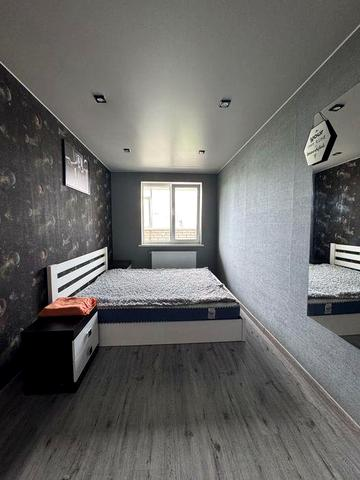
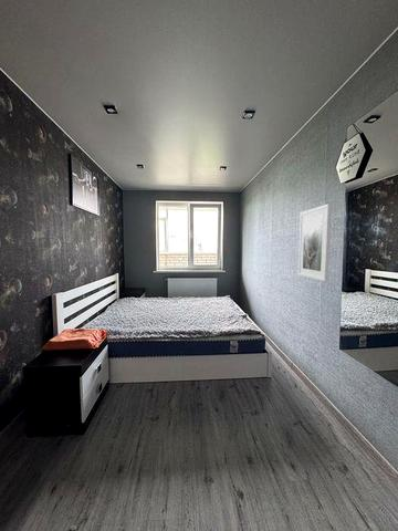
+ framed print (312, 243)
